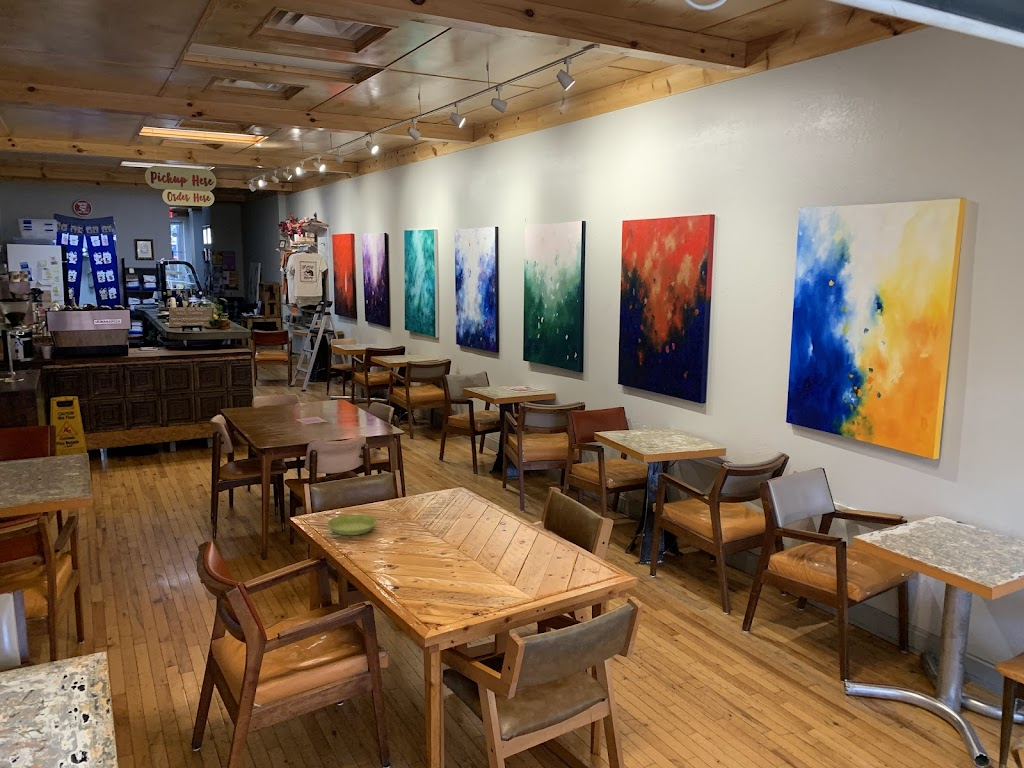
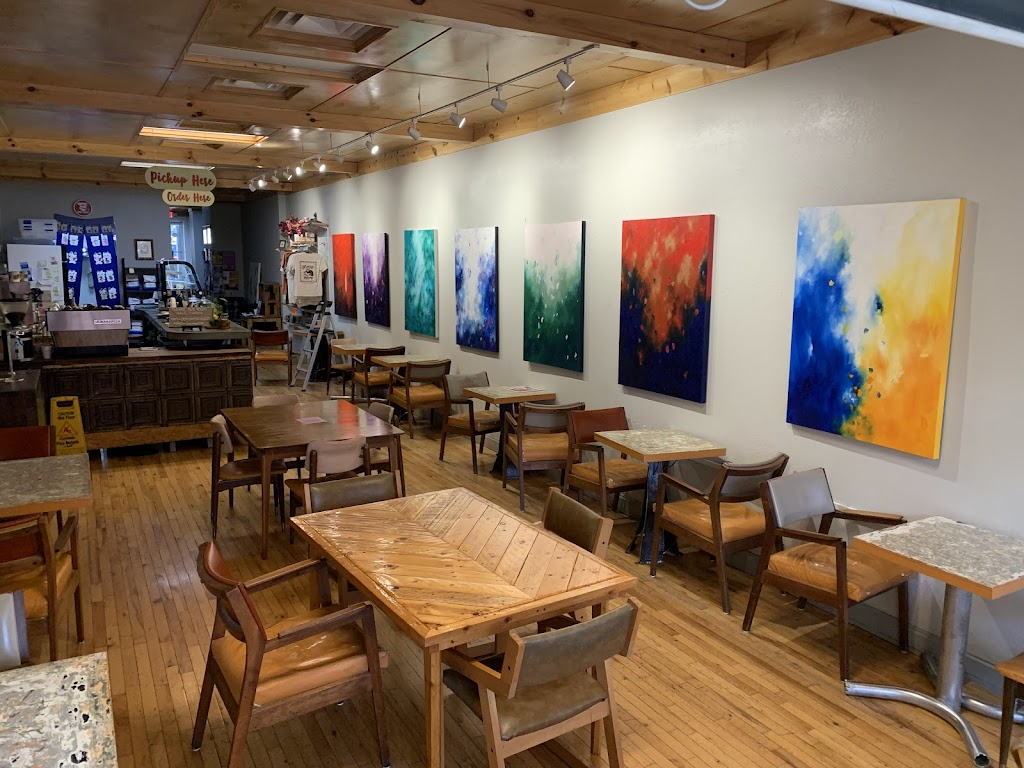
- saucer (352, 525)
